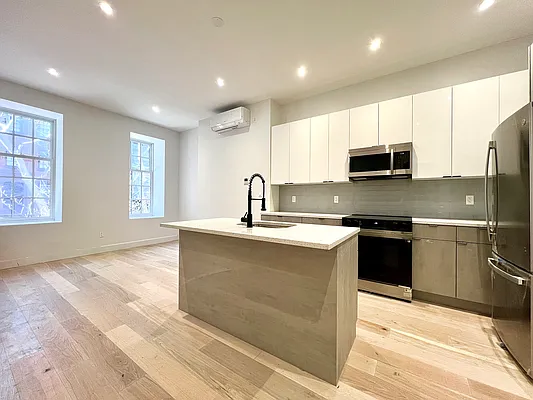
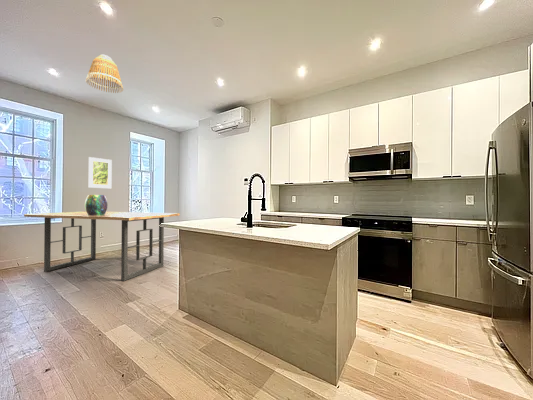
+ lamp shade (104, 71)
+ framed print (100, 173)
+ dining table (95, 241)
+ decorative urn (96, 204)
